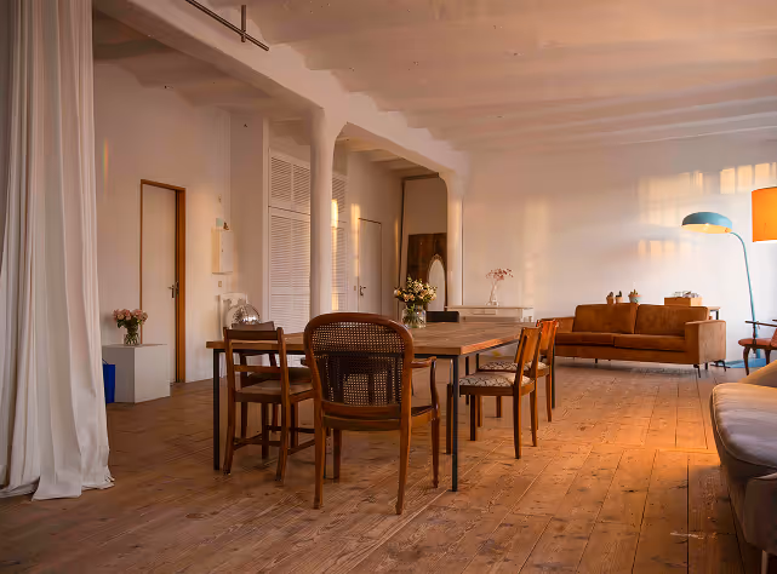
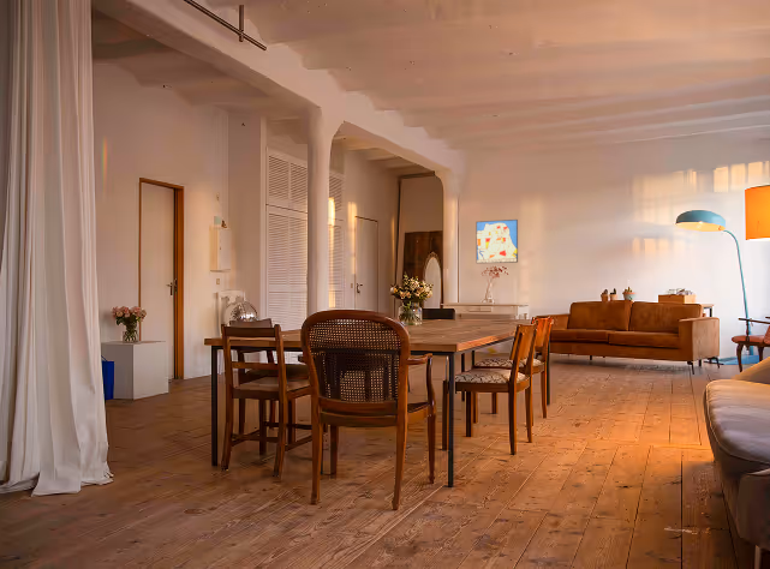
+ wall art (496, 241)
